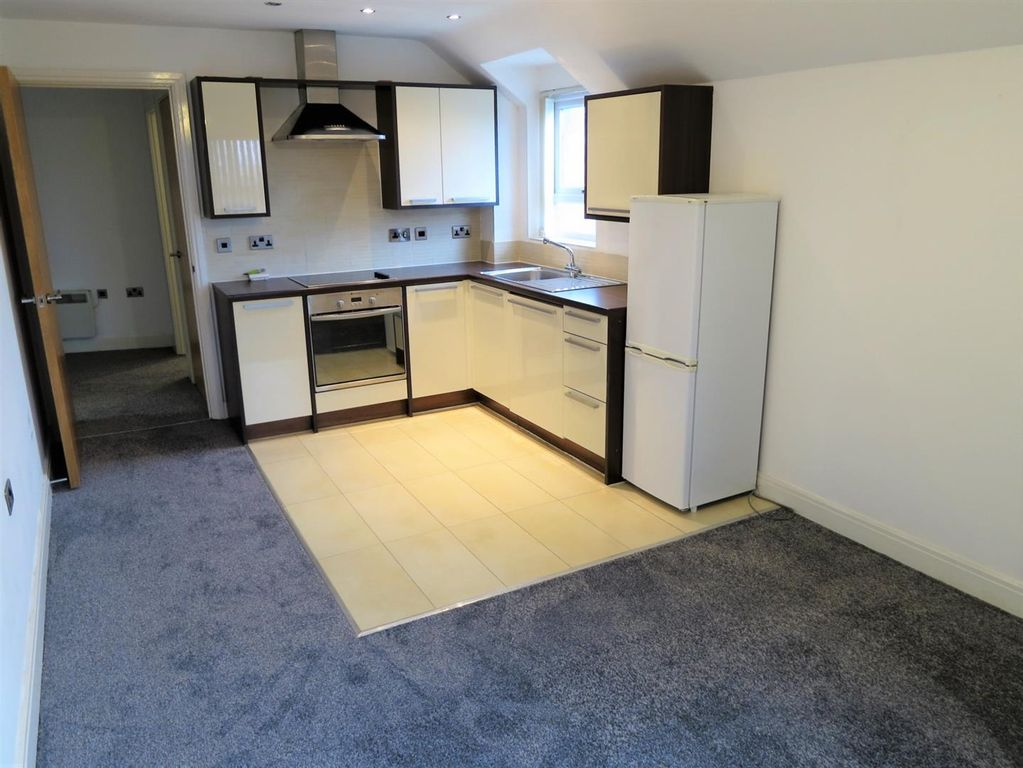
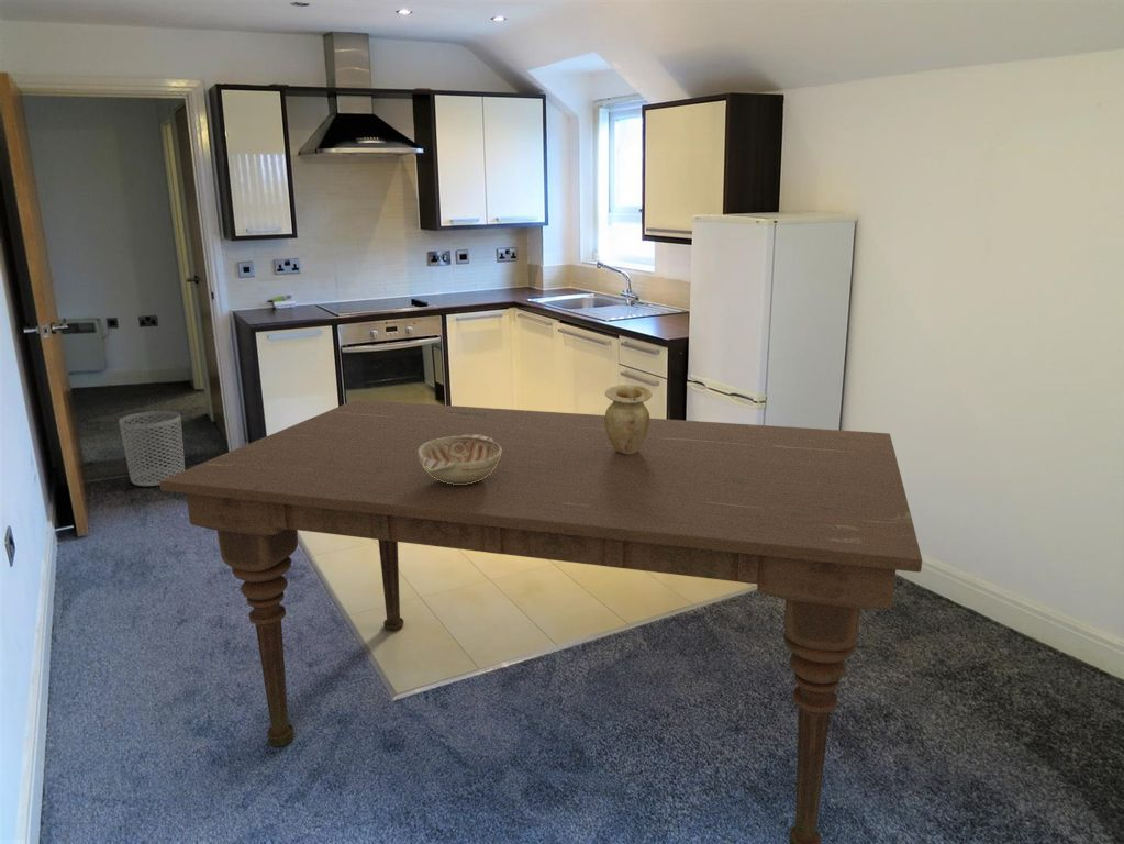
+ dining table (560, 560)
+ decorative bowl (460, 463)
+ vase (627, 420)
+ waste bin (154, 448)
